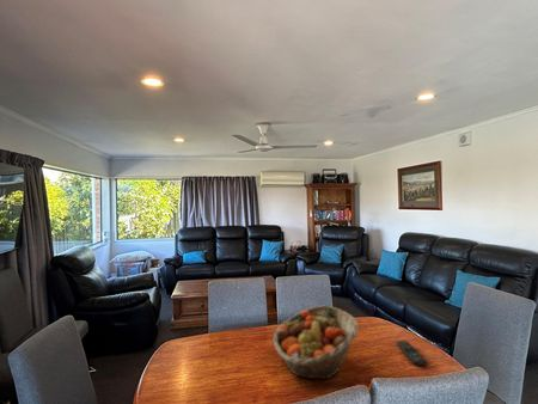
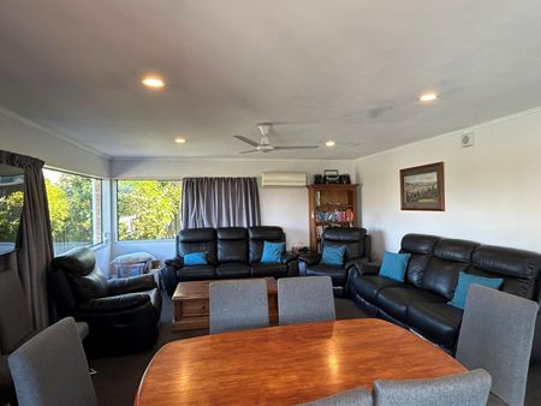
- fruit basket (313, 338)
- remote control (410, 351)
